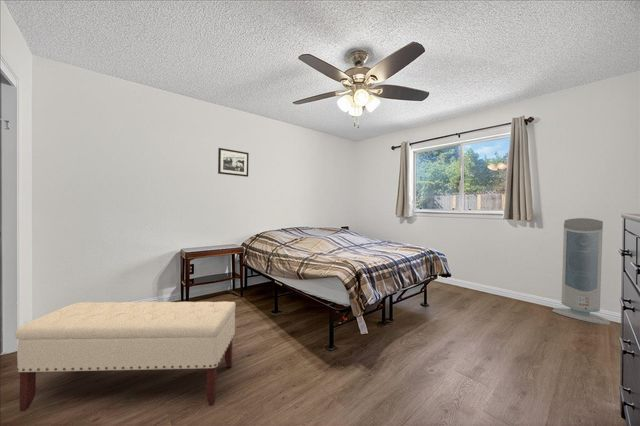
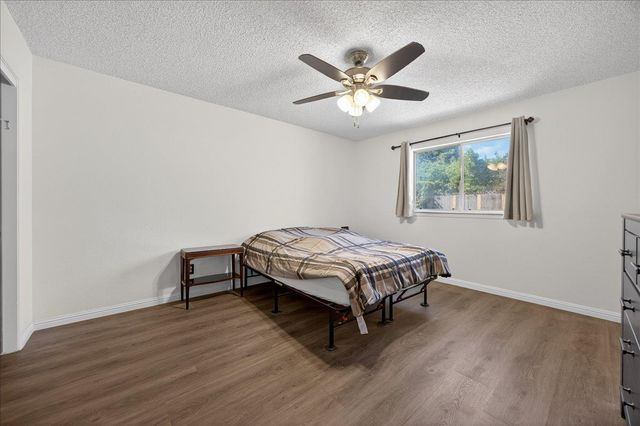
- air purifier (581, 267)
- picture frame (233, 162)
- bench (140, 347)
